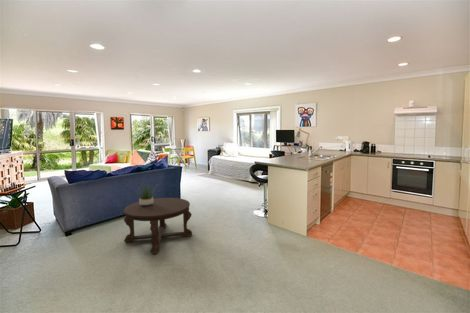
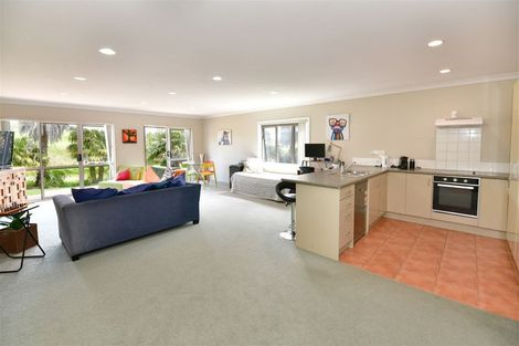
- coffee table (159, 221)
- potted plant (146, 193)
